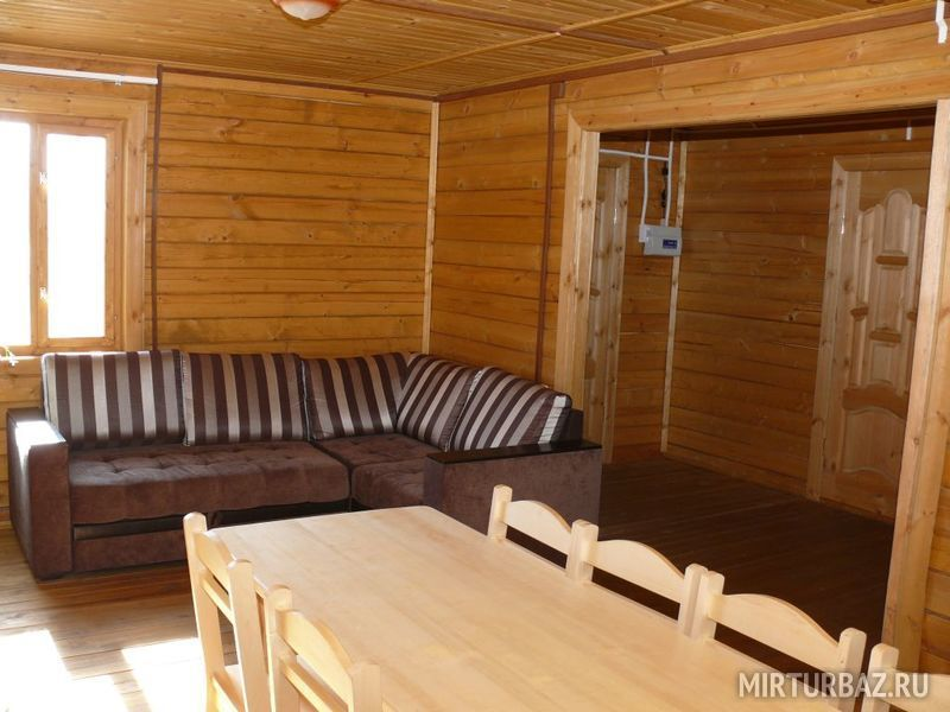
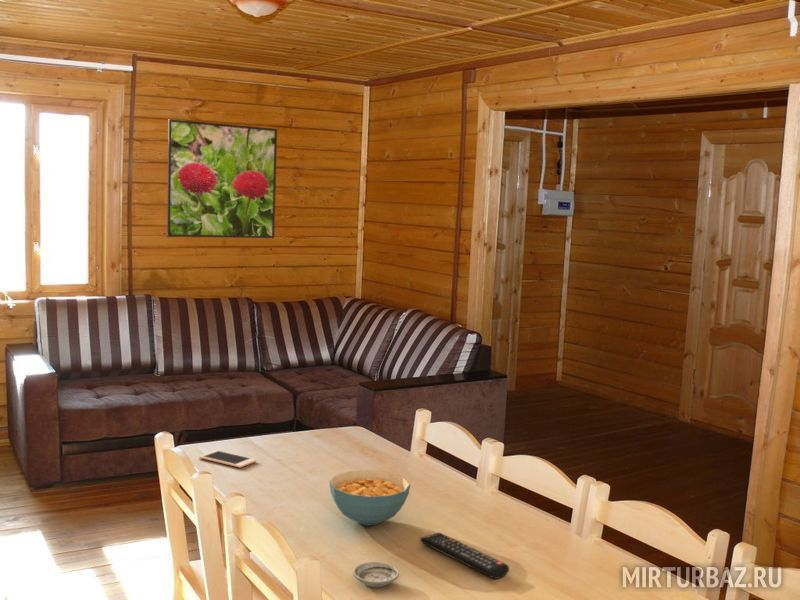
+ remote control (462, 554)
+ cell phone (227, 458)
+ cereal bowl (369, 501)
+ saucer (375, 576)
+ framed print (223, 181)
